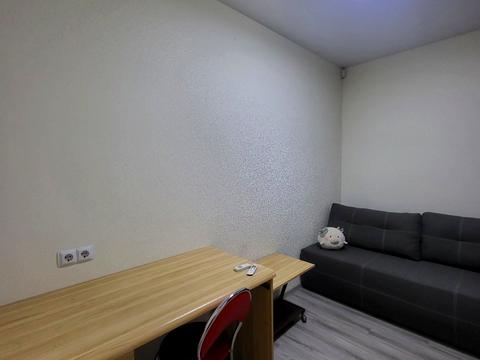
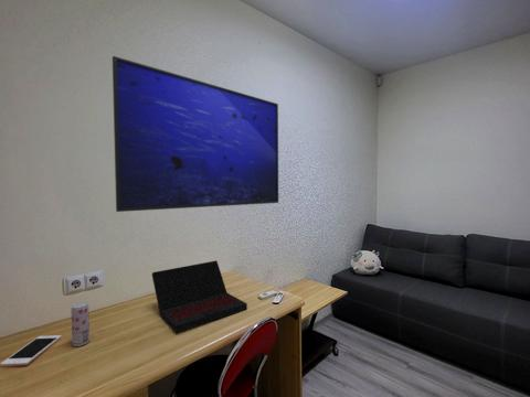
+ cell phone (33, 348)
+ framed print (213, 146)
+ laptop (199, 290)
+ beverage can (80, 323)
